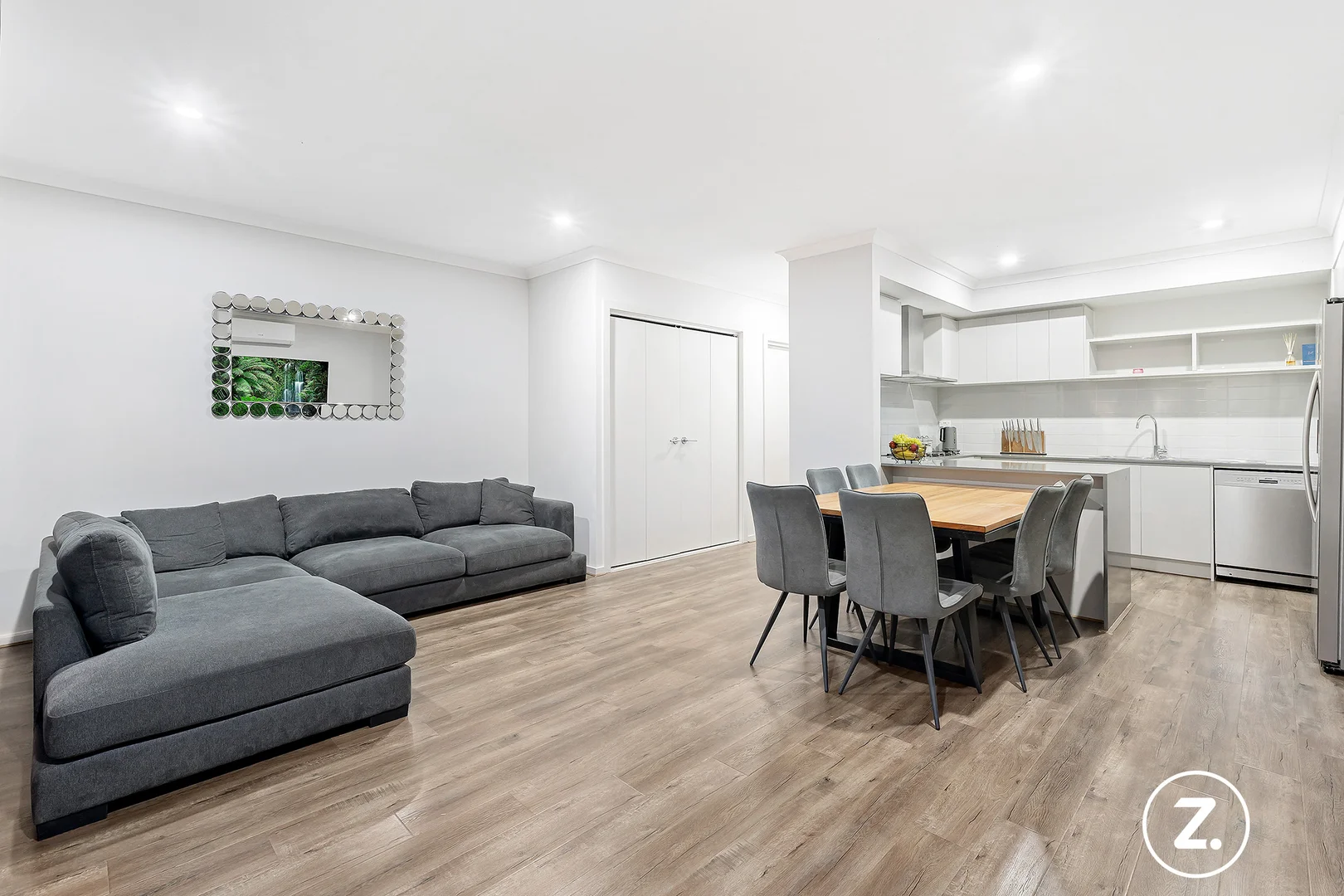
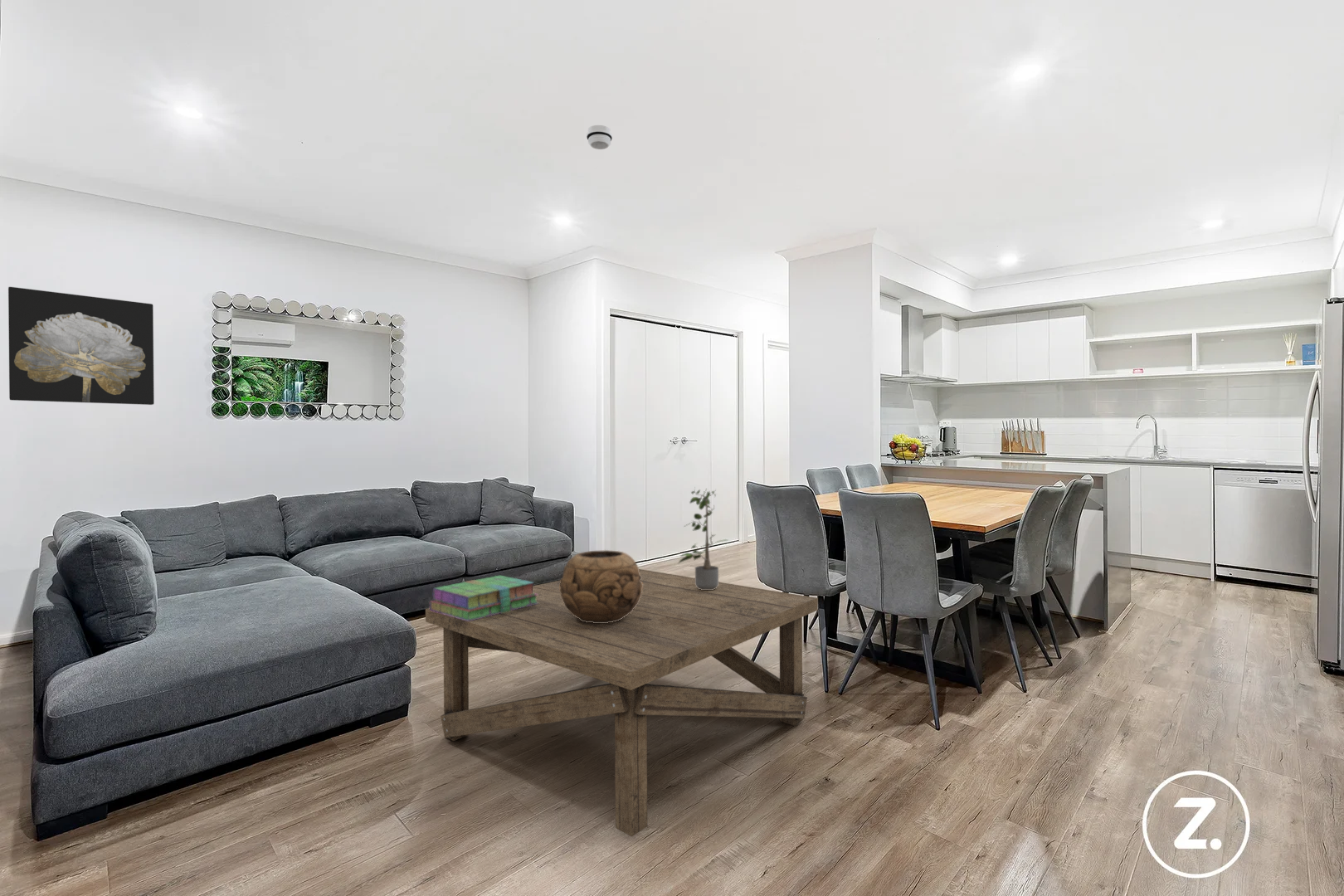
+ decorative bowl (601, 585)
+ wall art (85, 349)
+ stack of books (485, 595)
+ smoke detector (599, 138)
+ coffee table (626, 665)
+ potted plant (697, 543)
